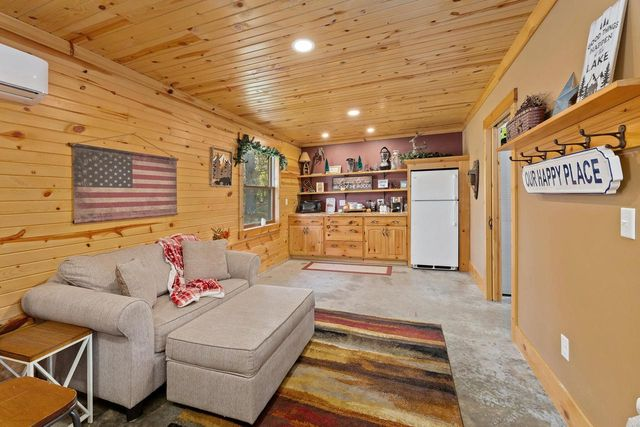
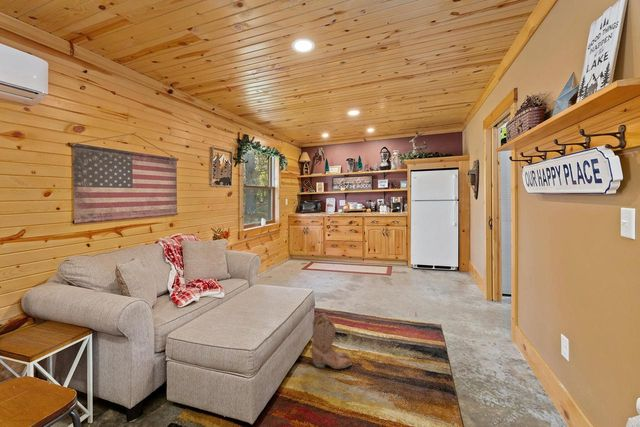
+ boots (331, 338)
